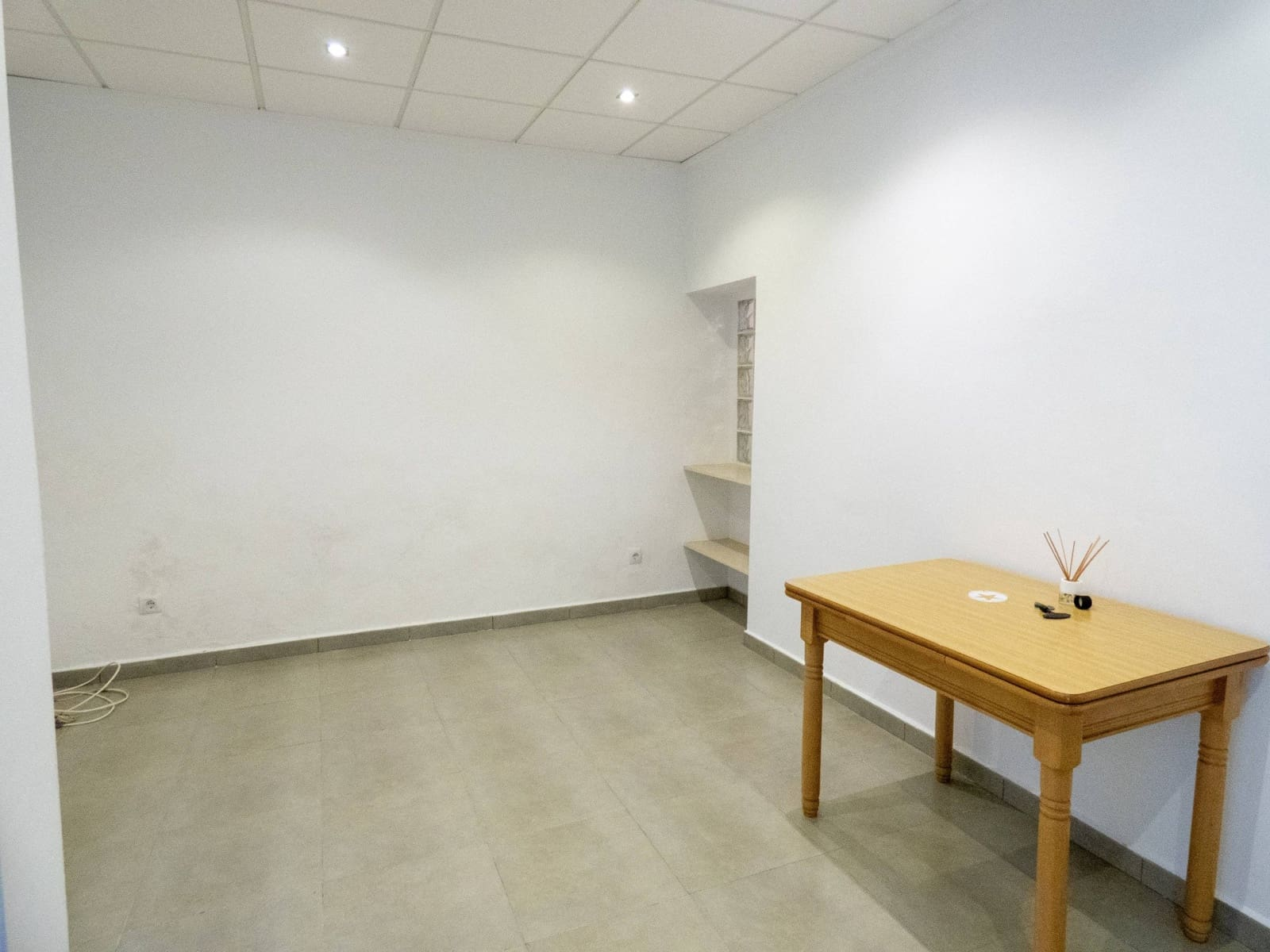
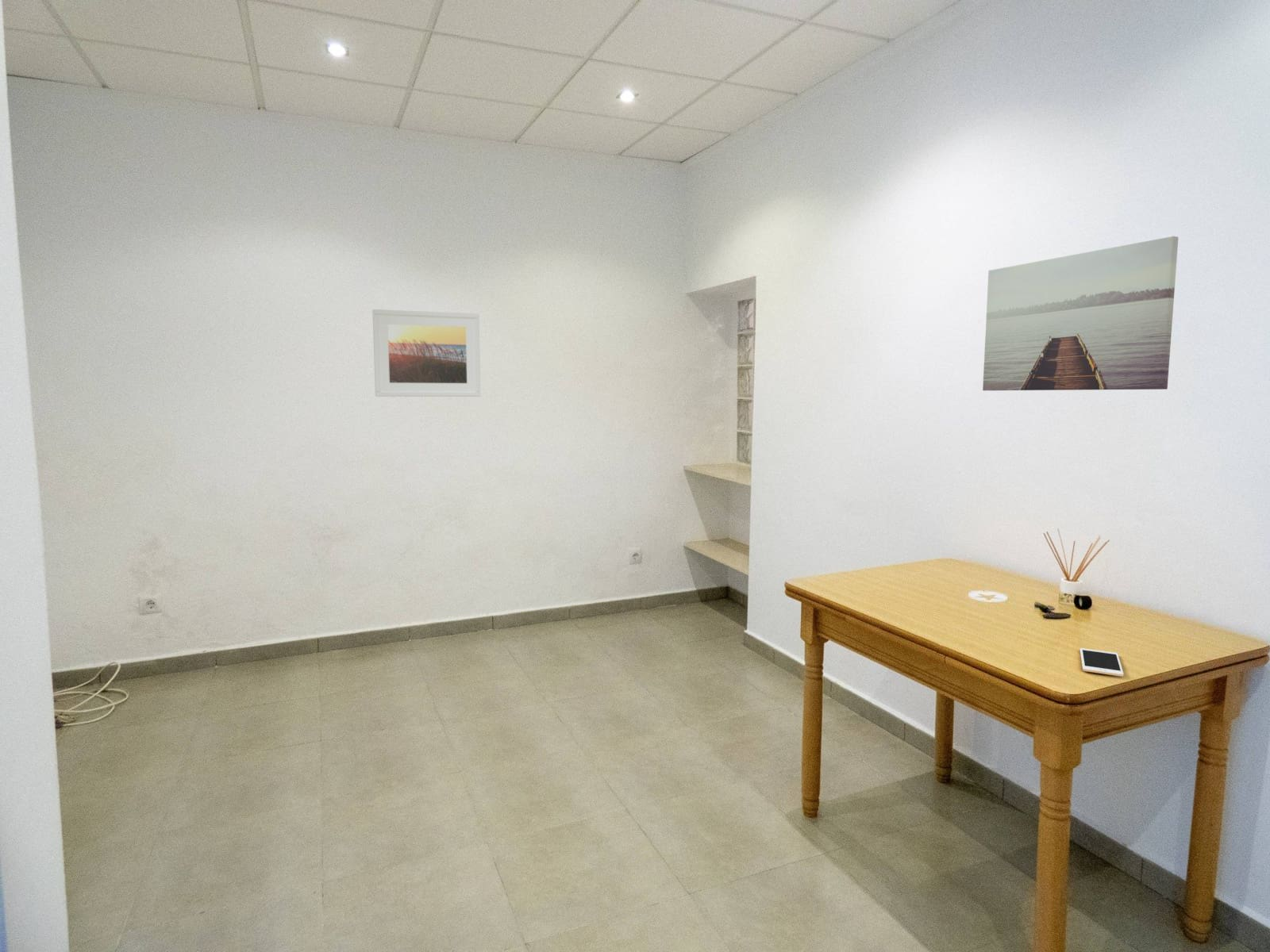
+ wall art (1068, 323)
+ cell phone (1100, 662)
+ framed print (428, 354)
